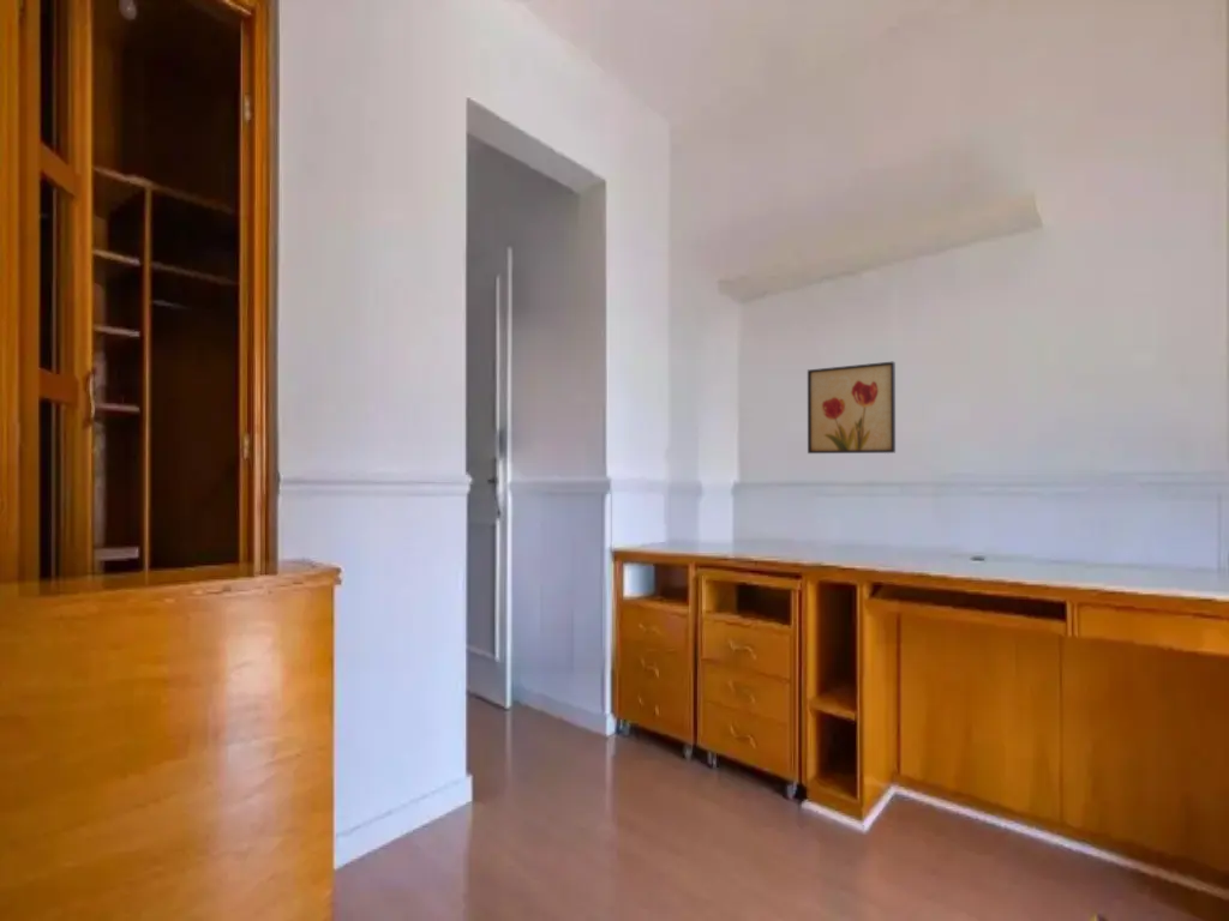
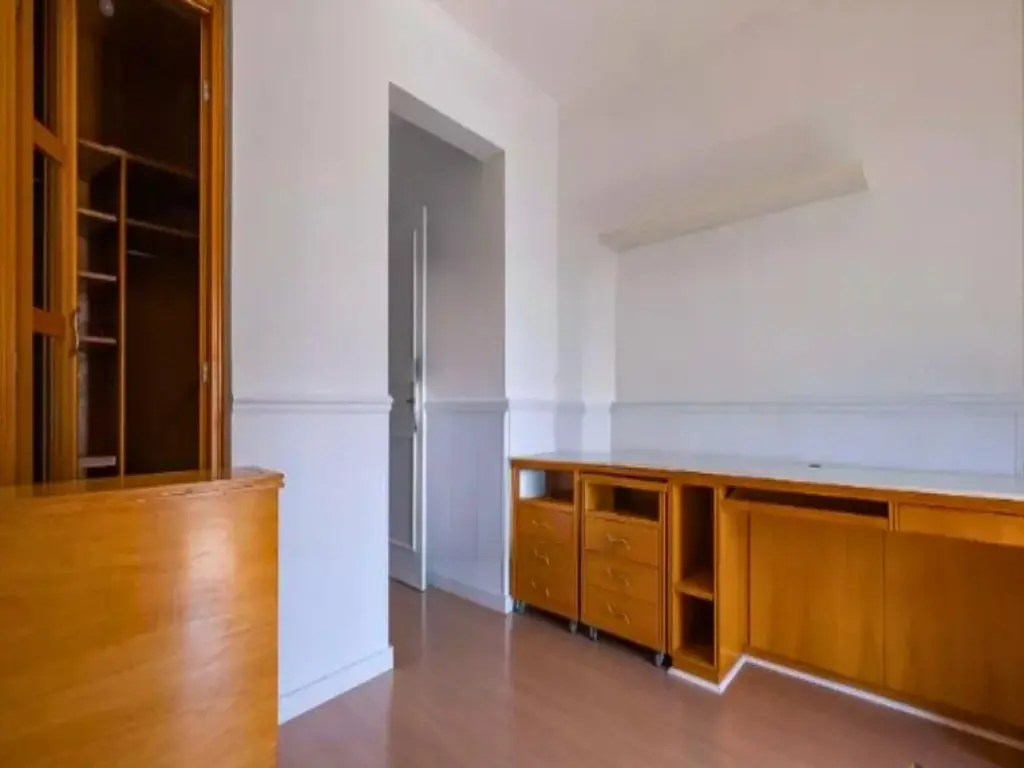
- wall art (850, 409)
